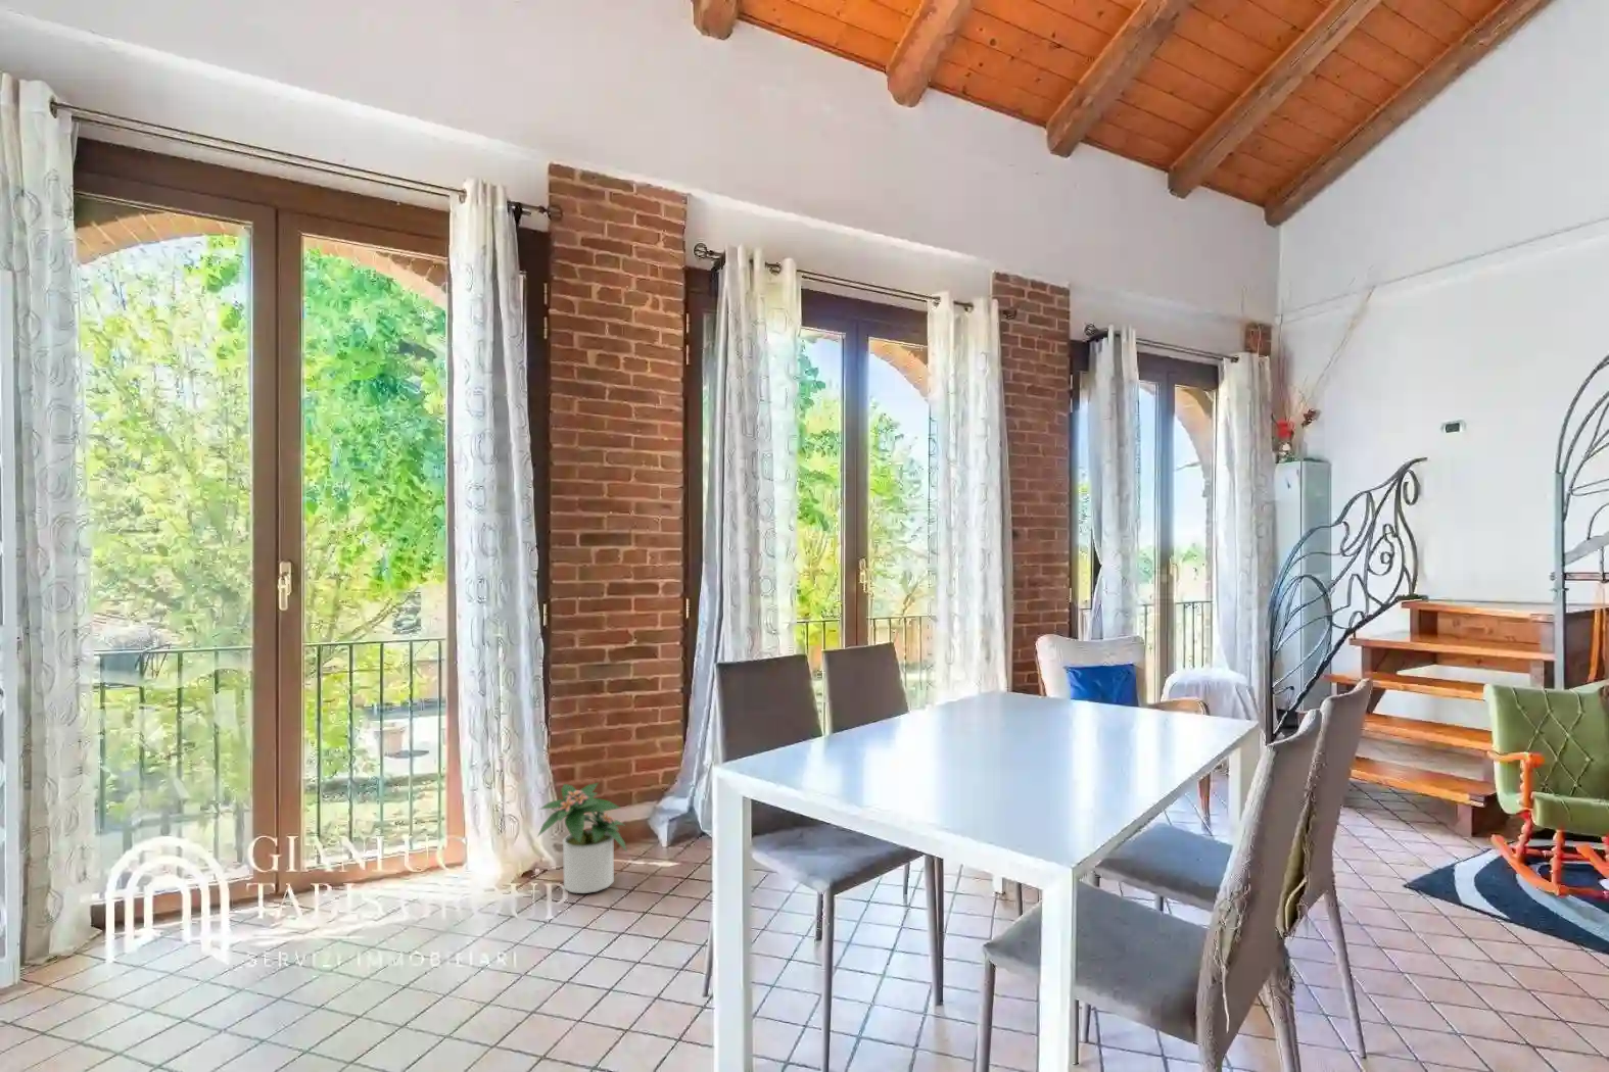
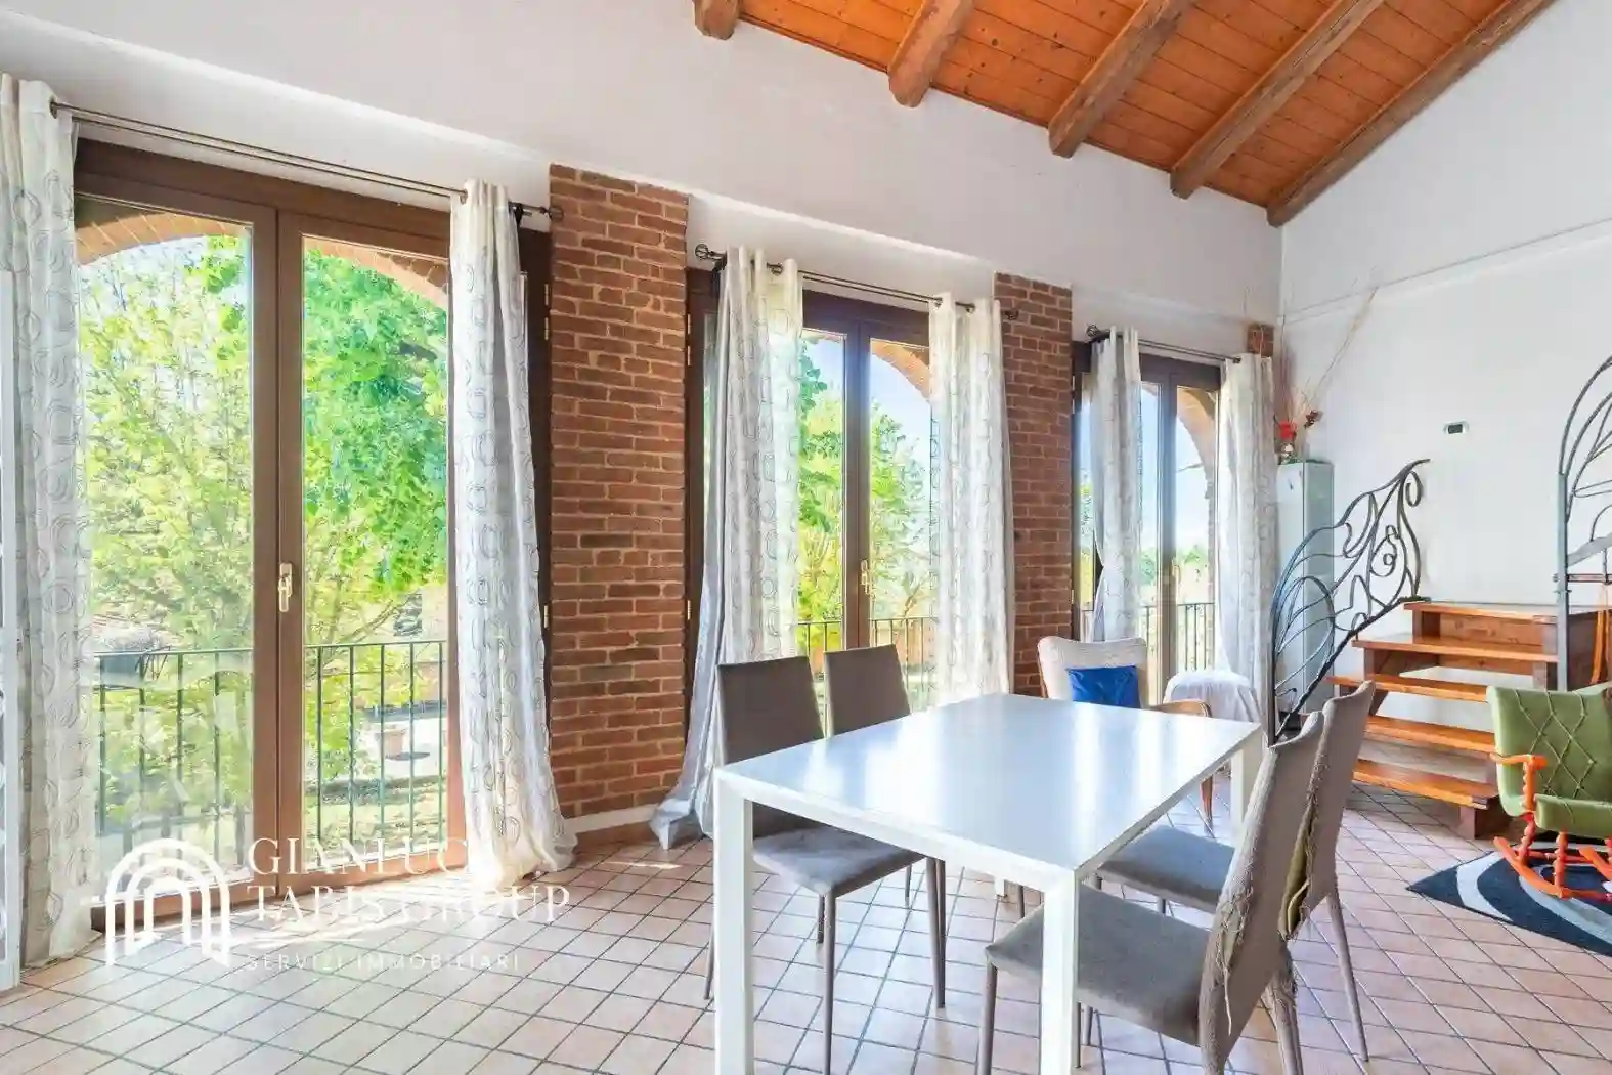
- potted plant (582, 838)
